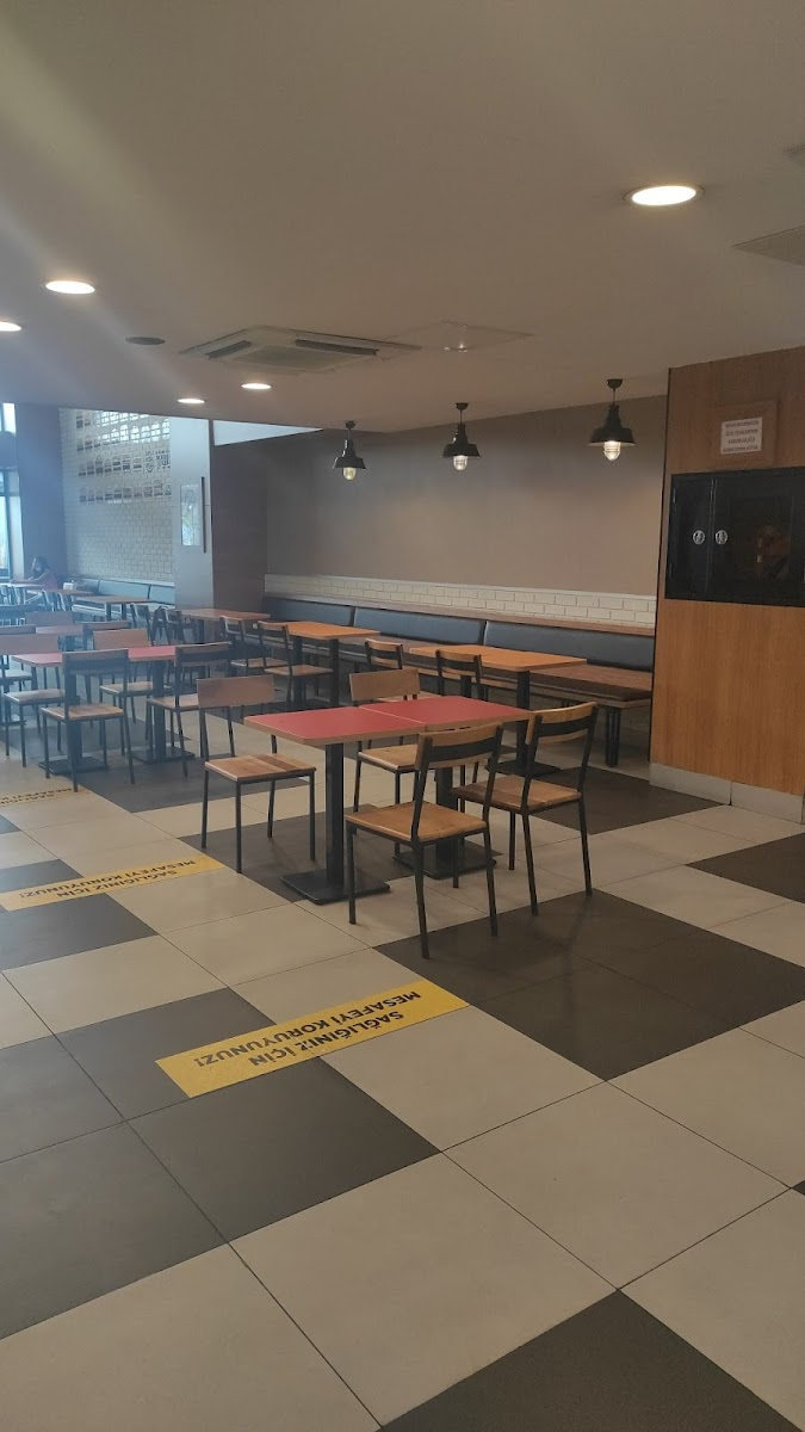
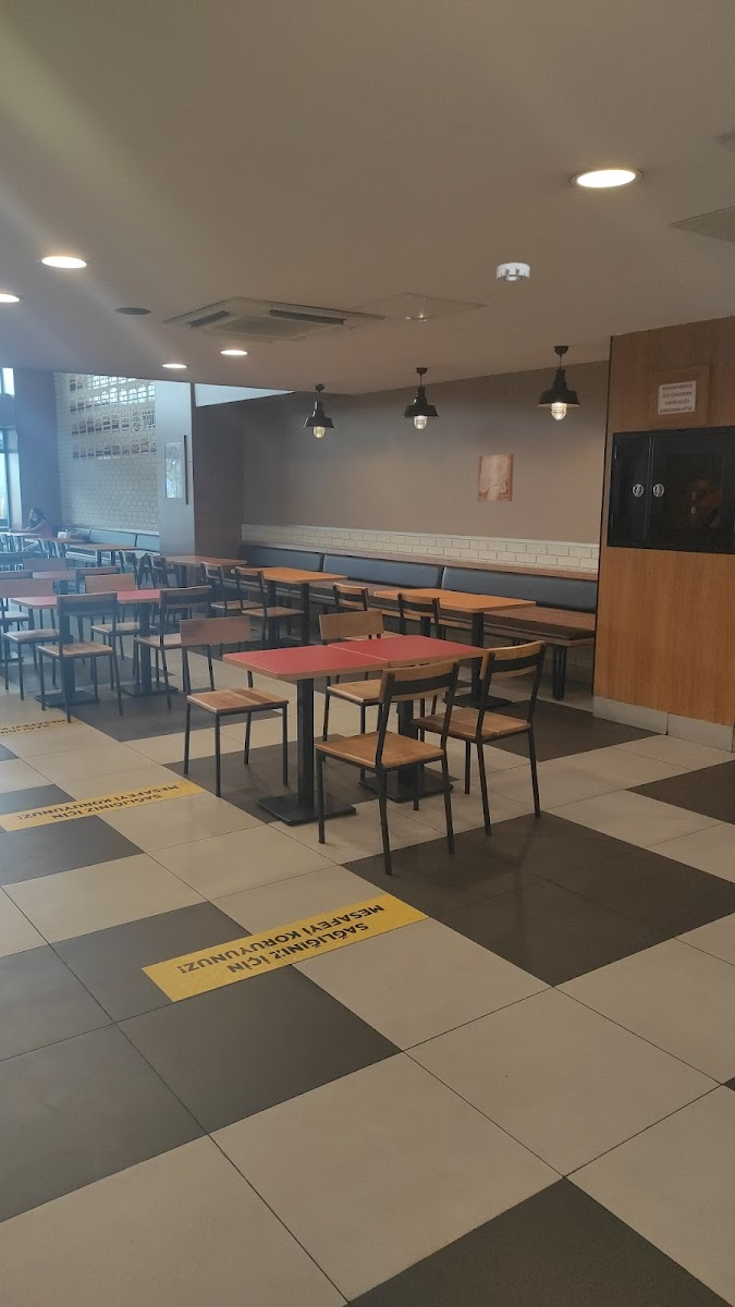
+ wall art (494, 478)
+ smoke detector (513, 271)
